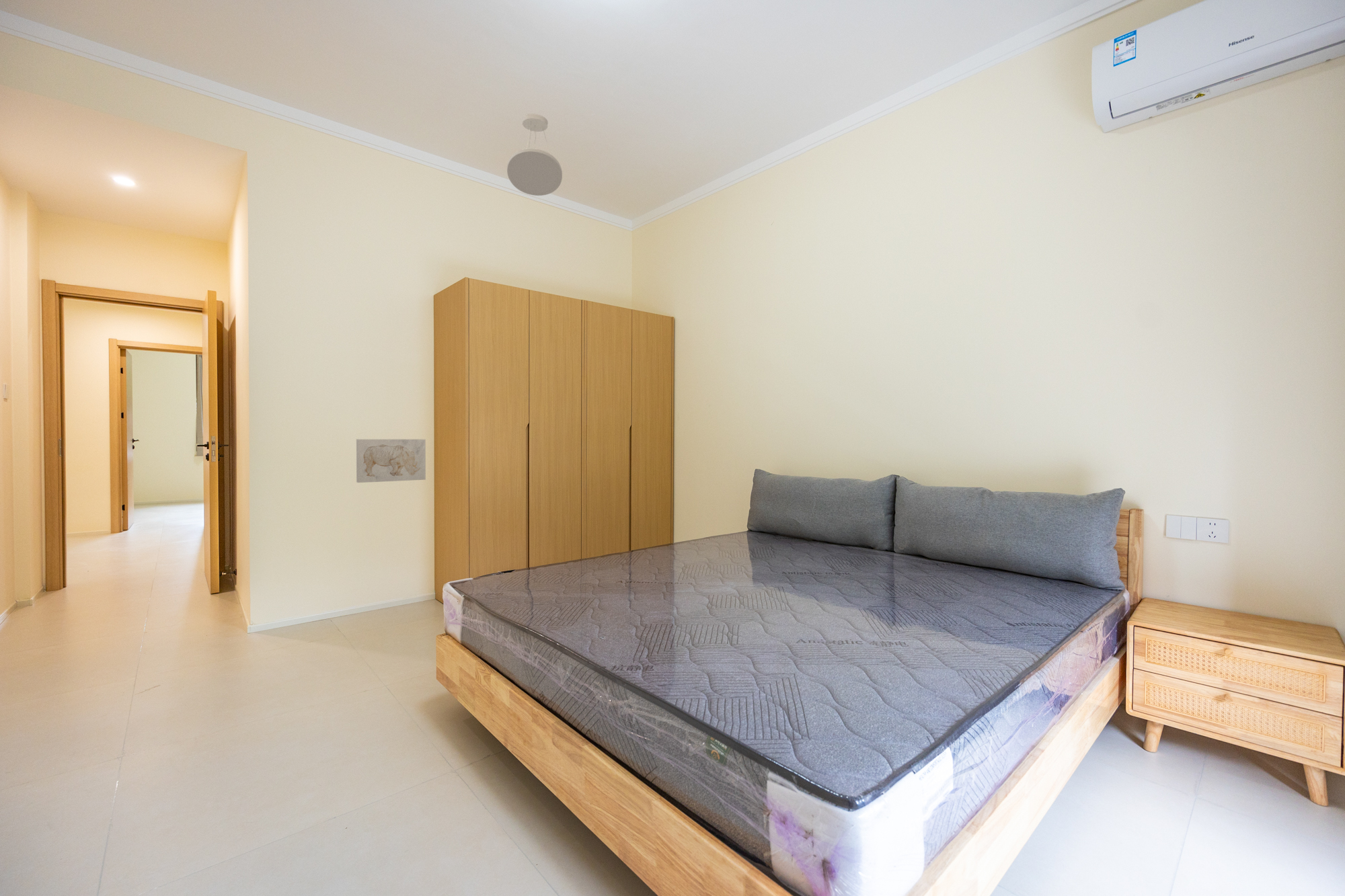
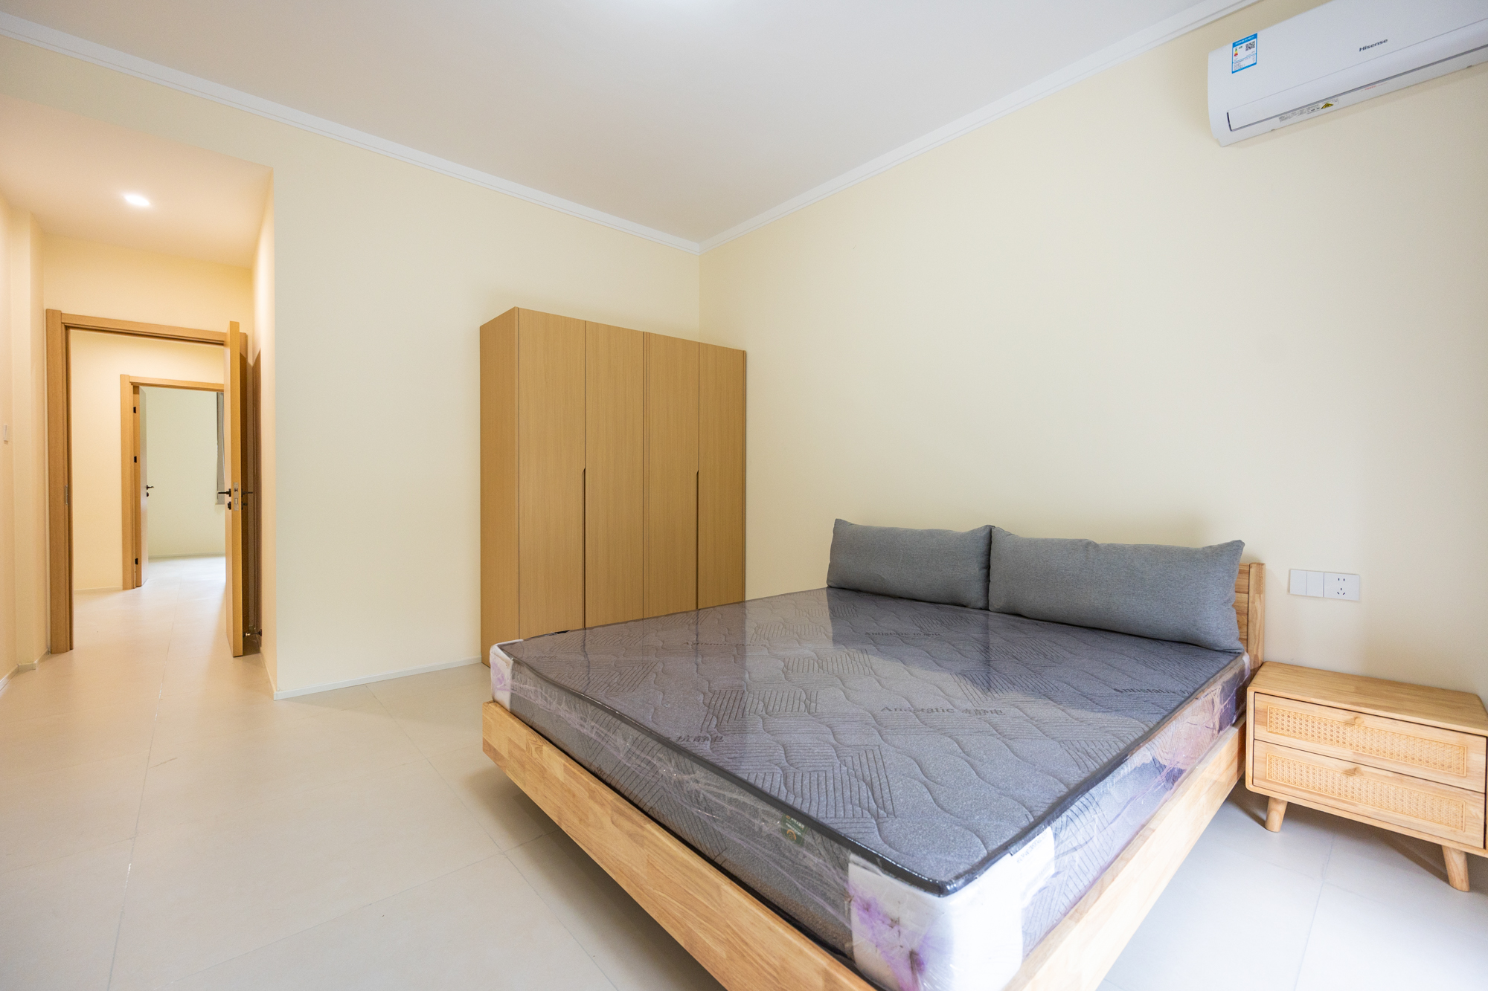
- wall art (392, 460)
- pendant light (535, 149)
